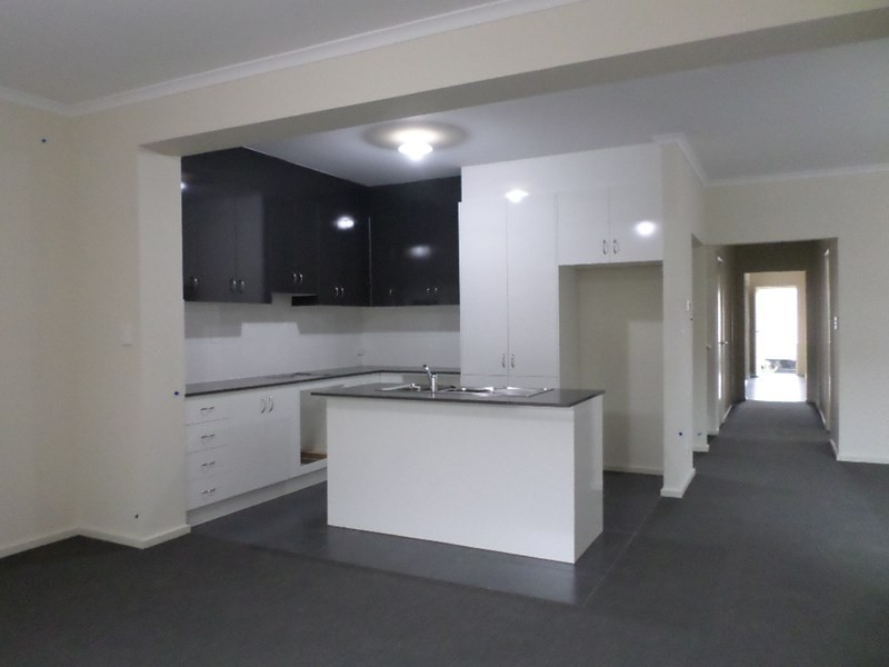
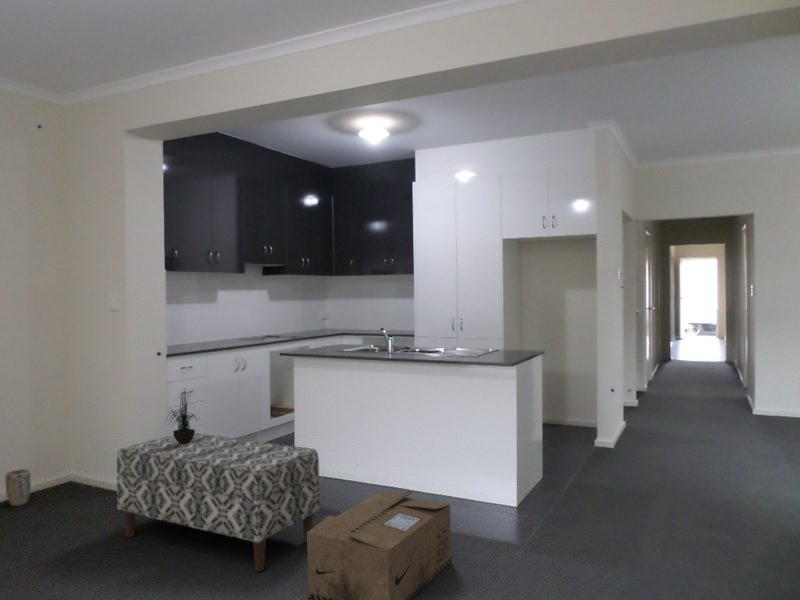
+ bench (217, 493)
+ plant pot (18, 487)
+ potted plant (181, 411)
+ cardboard box (383, 544)
